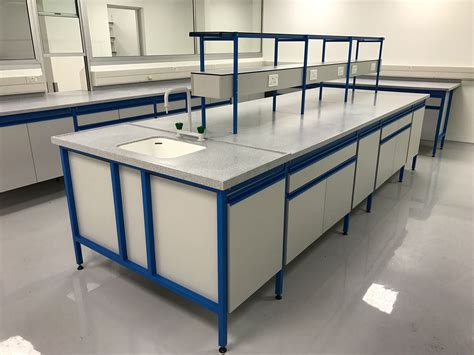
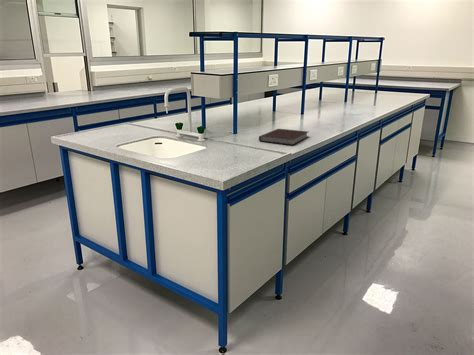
+ notebook (284, 136)
